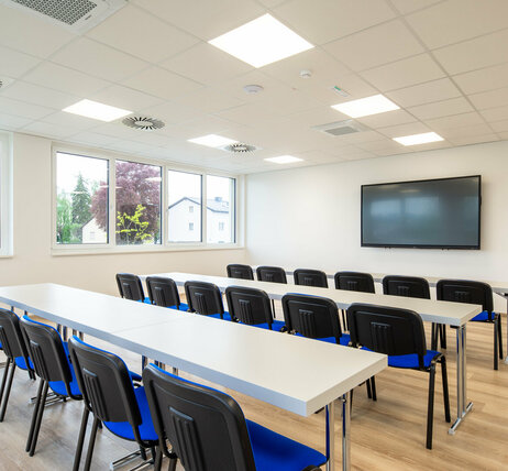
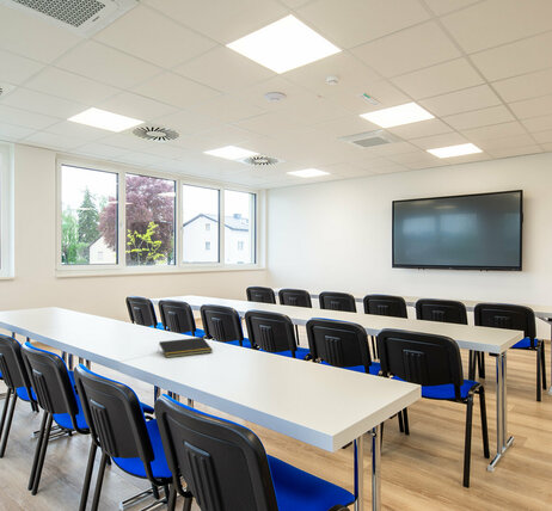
+ notepad (185, 346)
